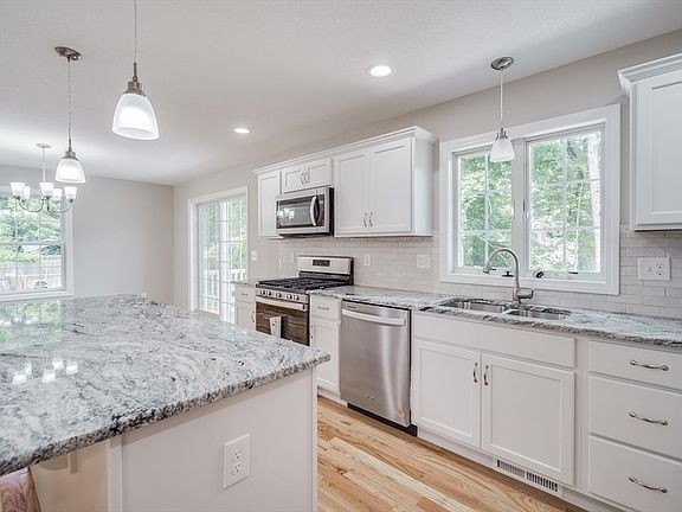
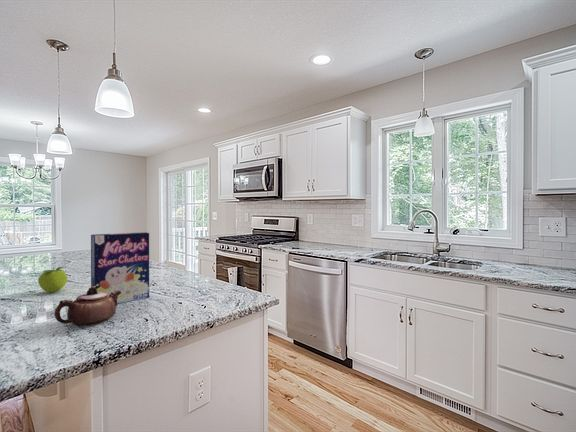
+ cereal box (121, 267)
+ teapot (90, 303)
+ fruit (53, 279)
